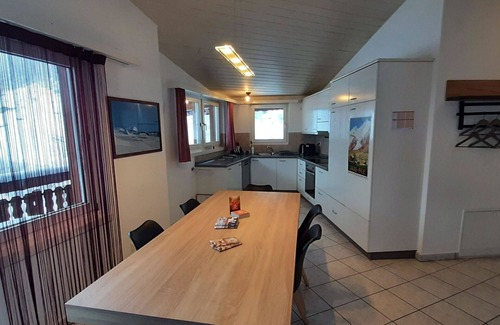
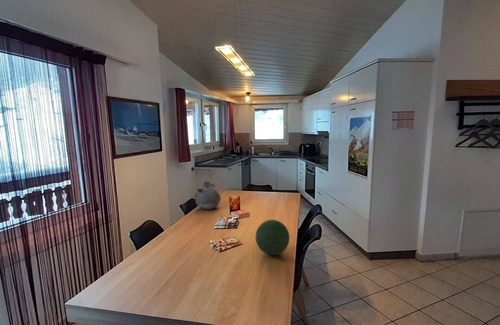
+ decorative orb (272, 237)
+ vase (207, 194)
